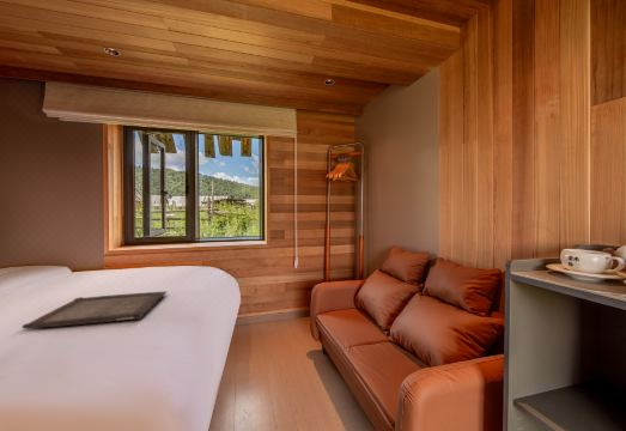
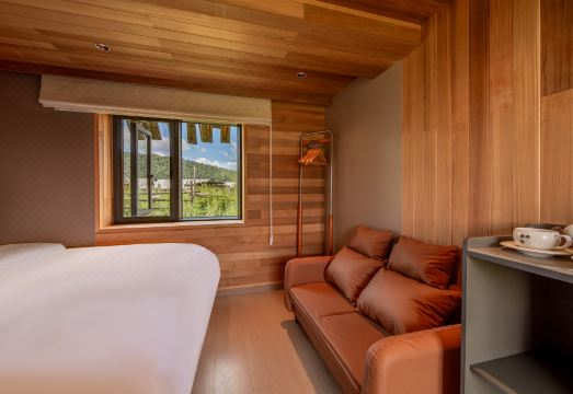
- serving tray (107, 306)
